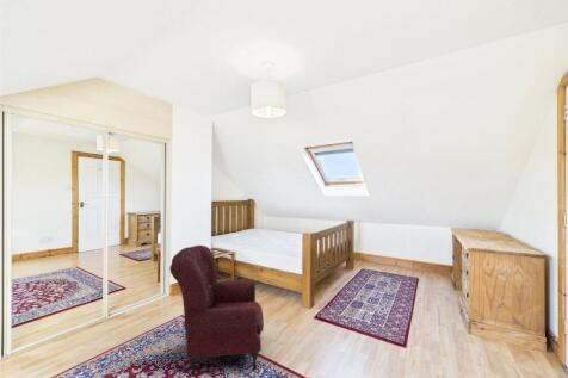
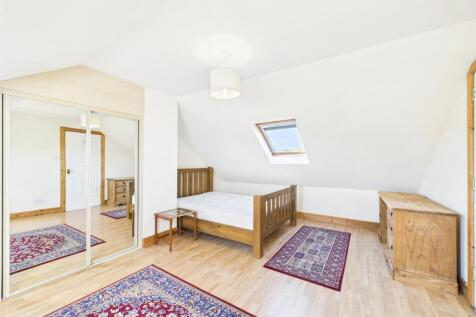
- armchair (220, 299)
